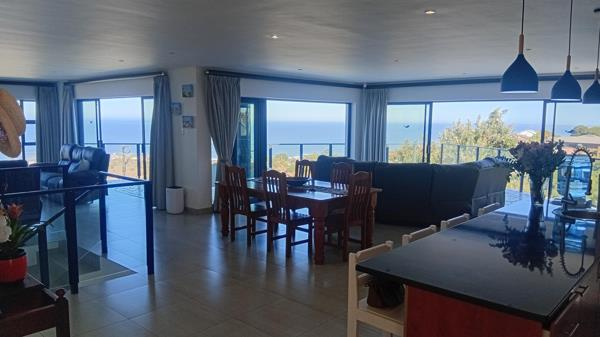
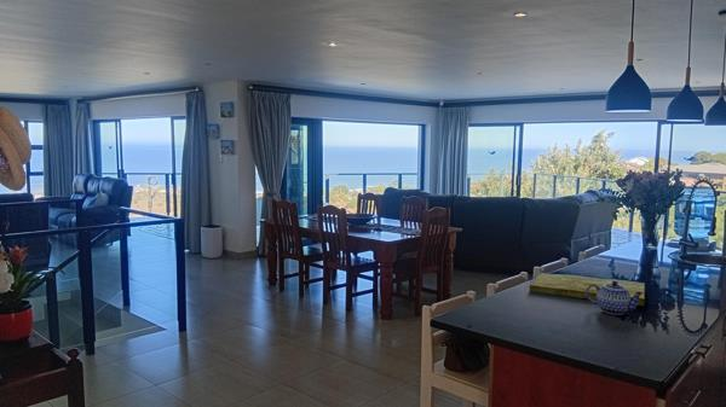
+ teapot (613, 296)
+ cutting board (587, 286)
